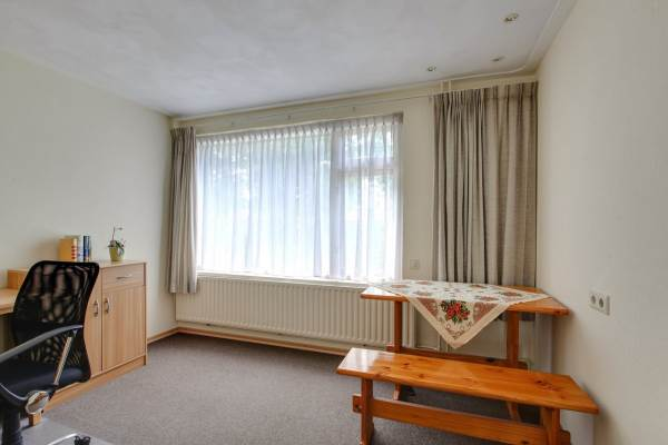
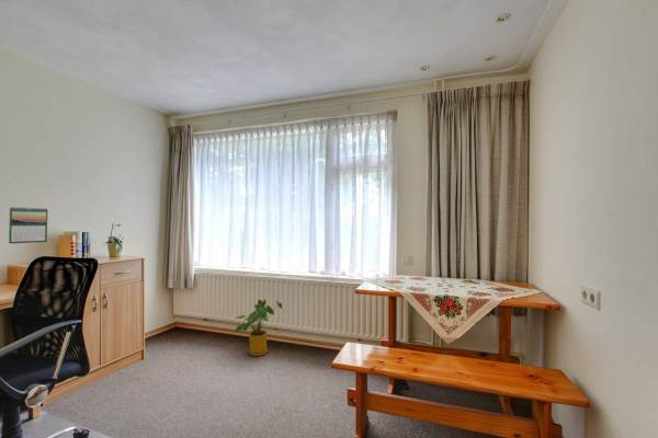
+ calendar (29, 224)
+ house plant (258, 326)
